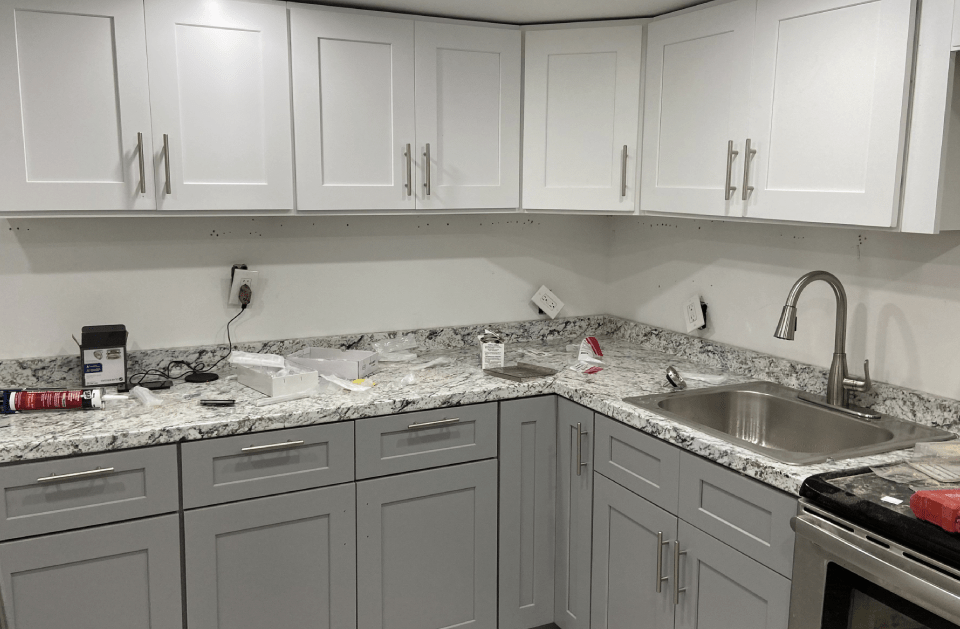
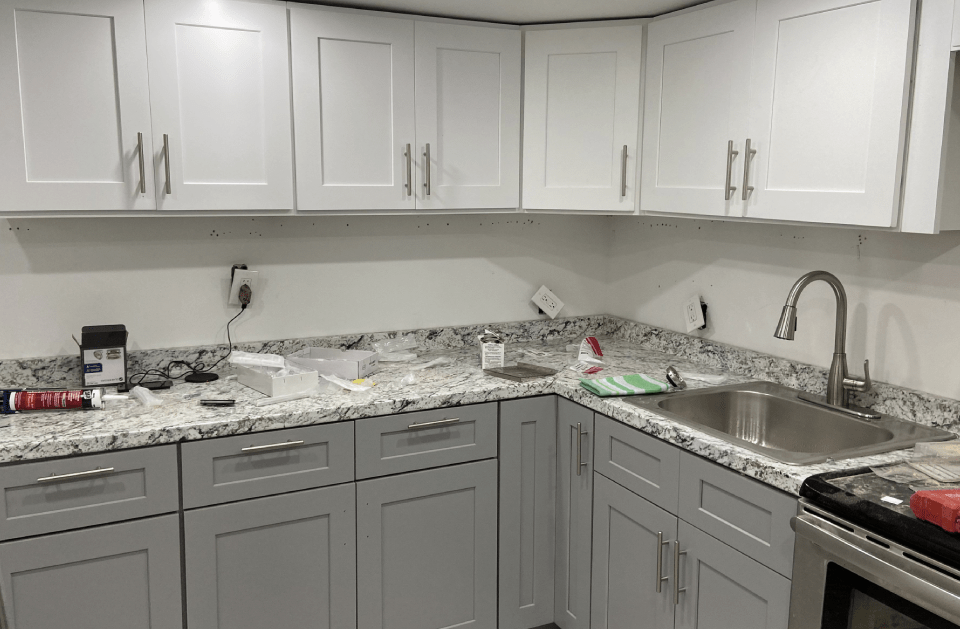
+ dish towel (623, 384)
